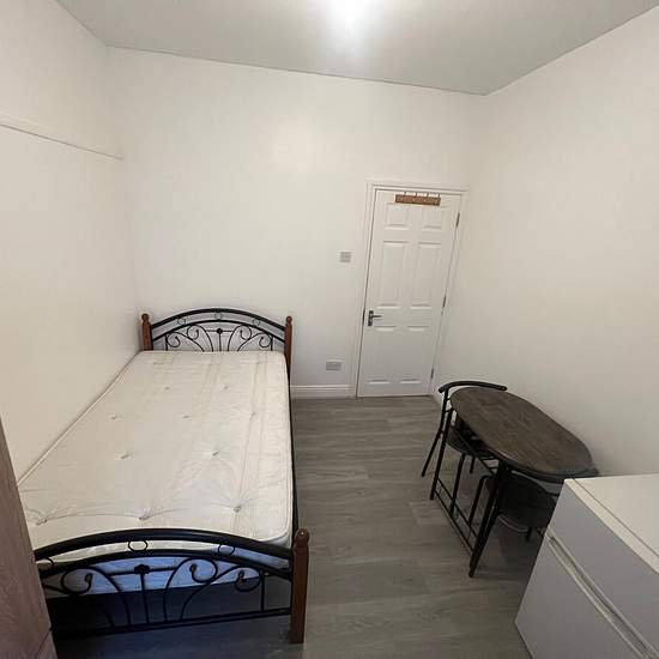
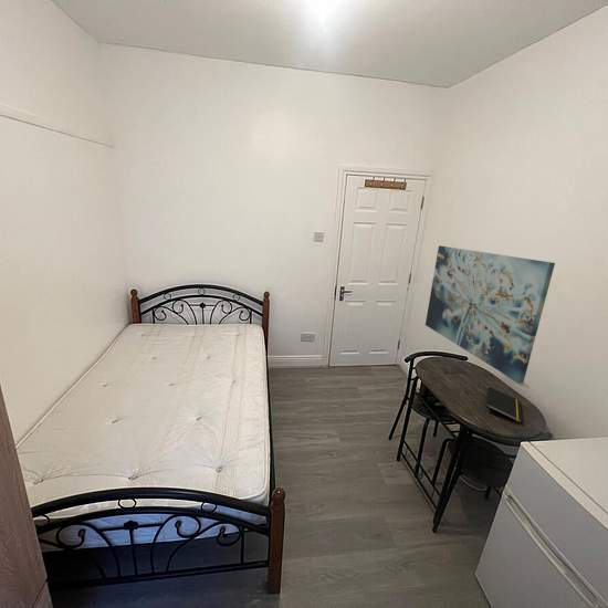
+ notepad (503, 402)
+ wall art (473, 302)
